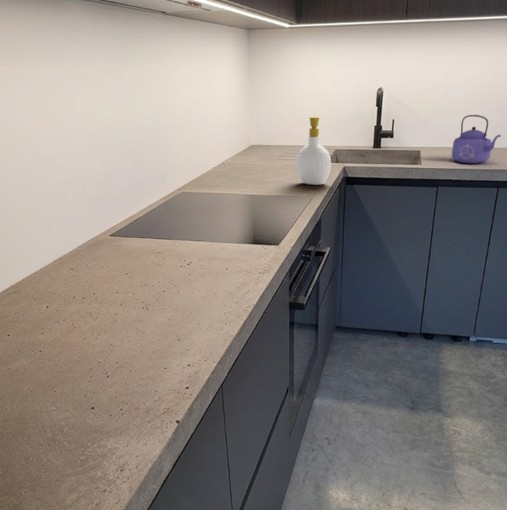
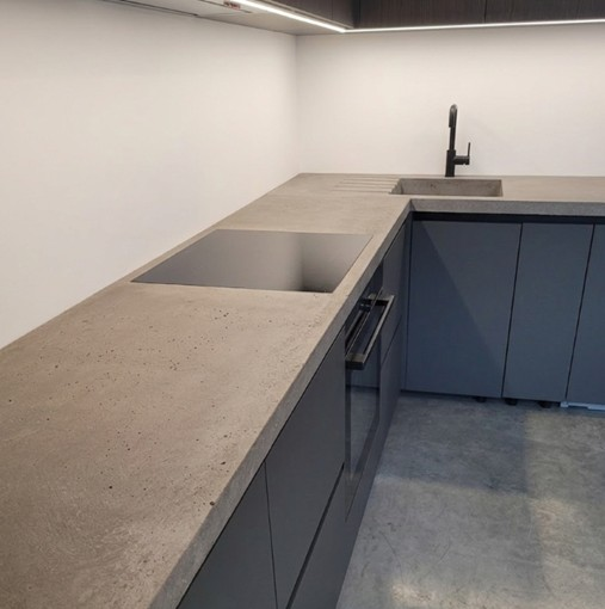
- kettle (477, 139)
- soap bottle (314, 150)
